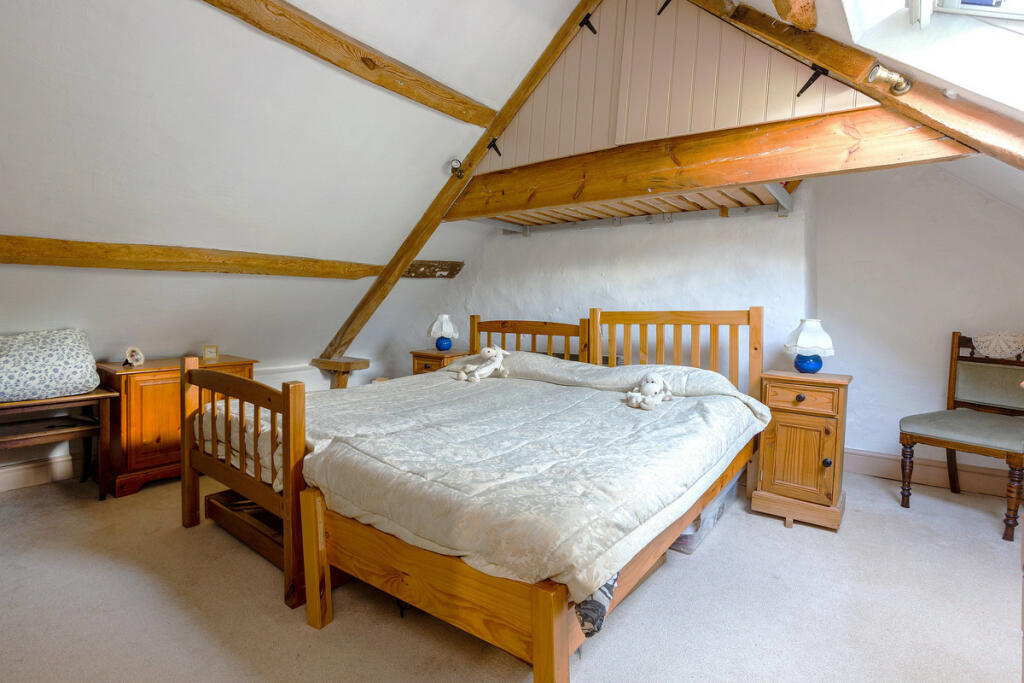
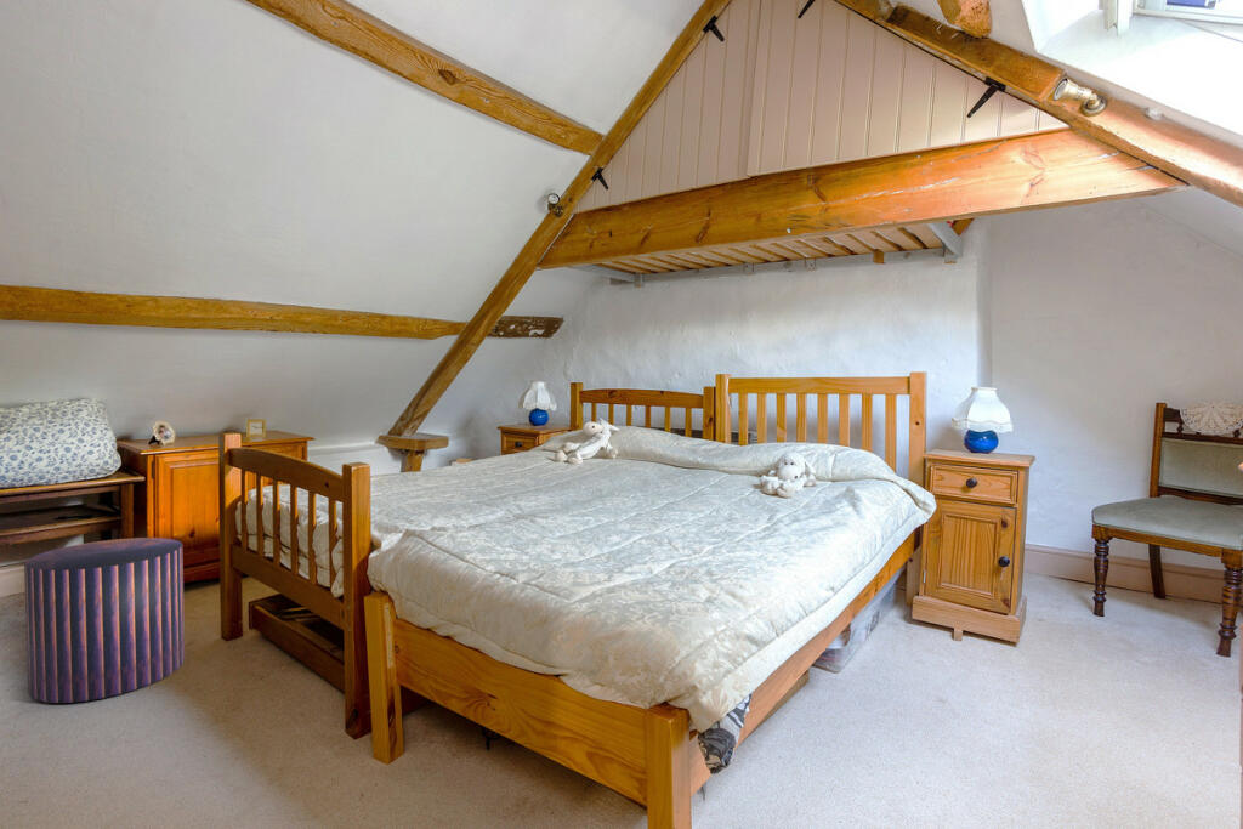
+ stool (109, 612)
